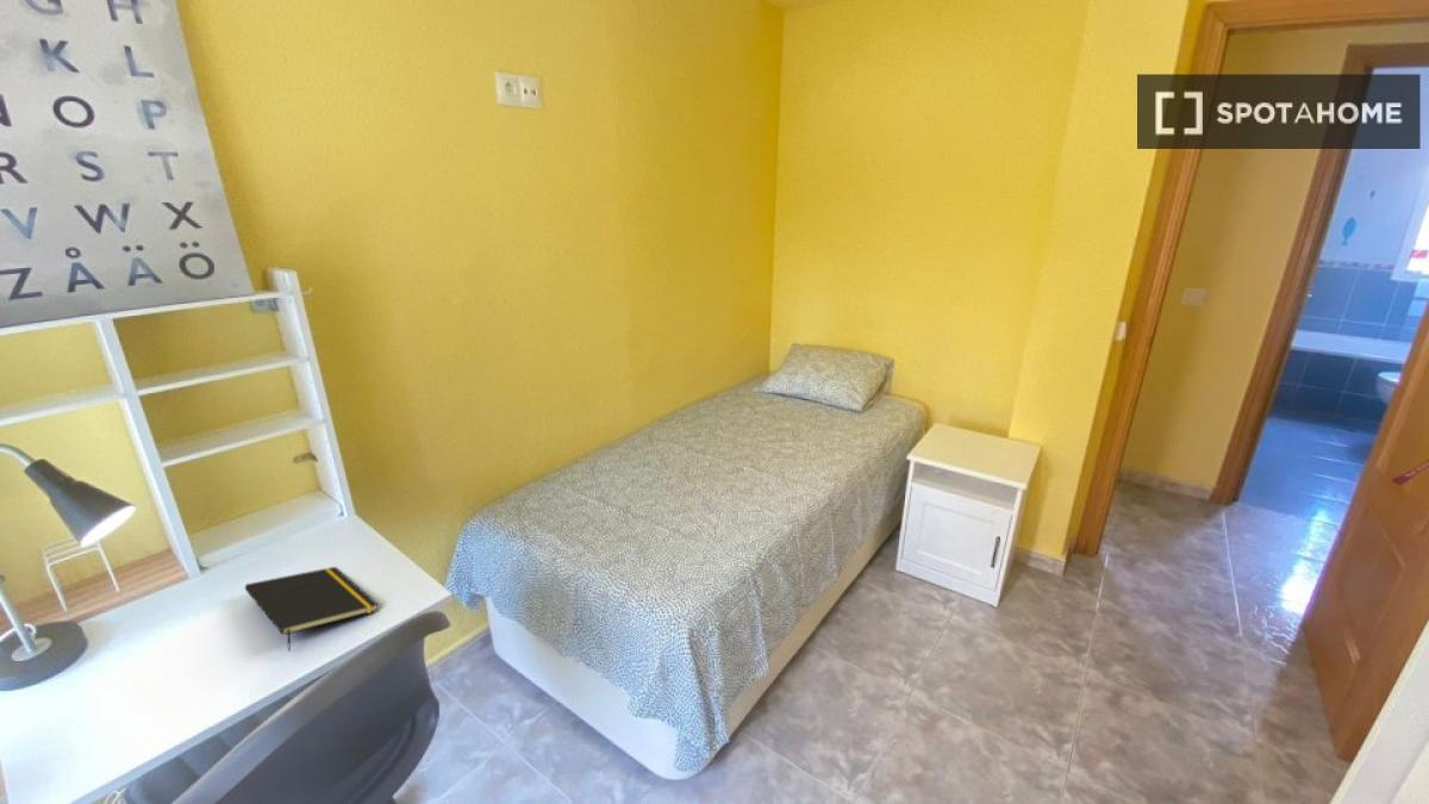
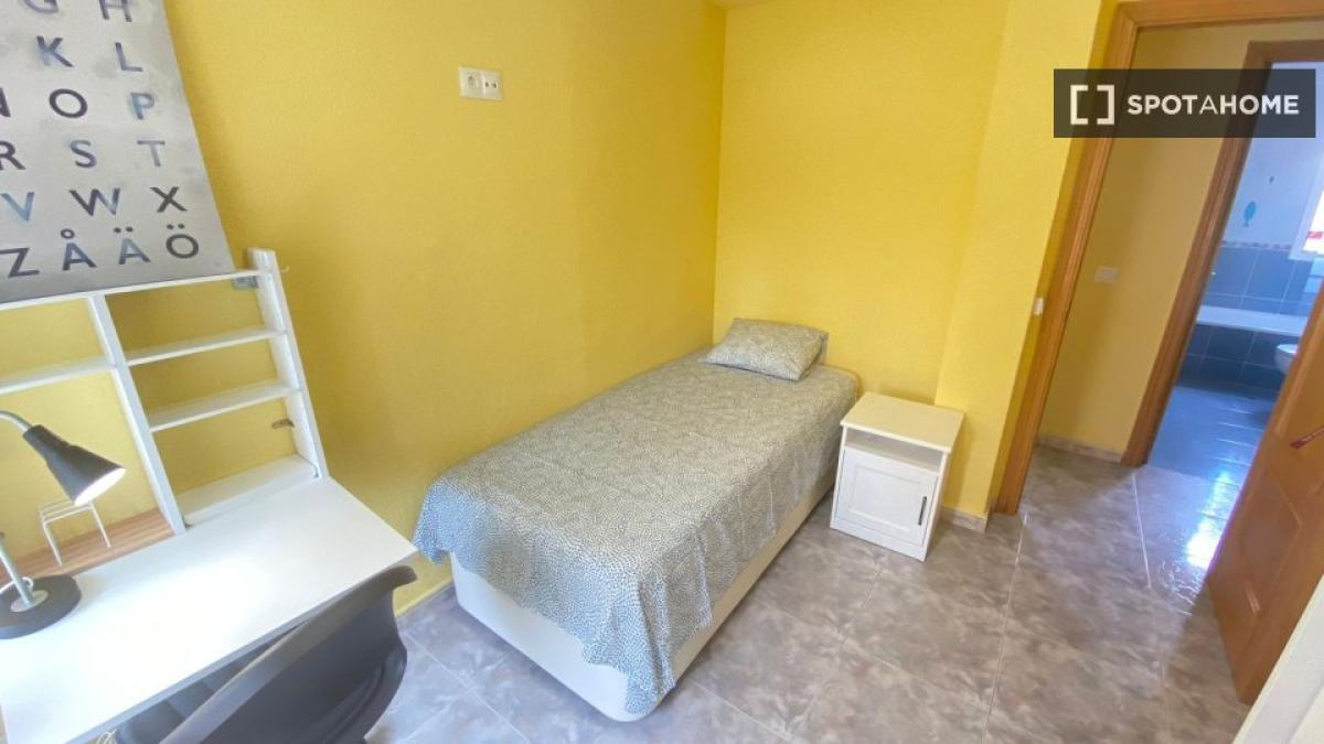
- notepad (311, 597)
